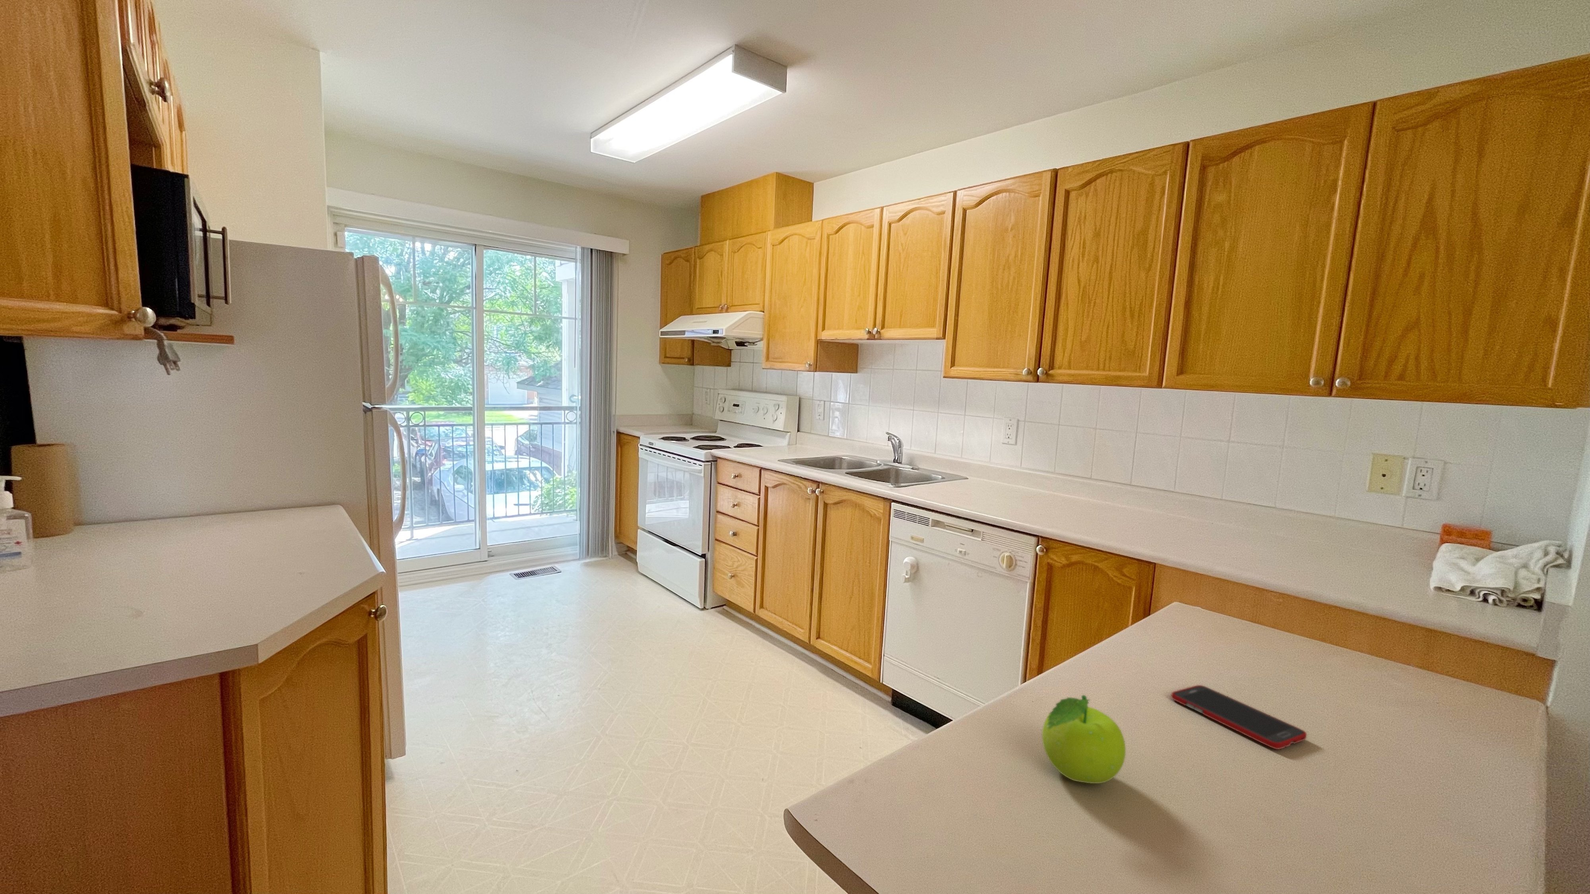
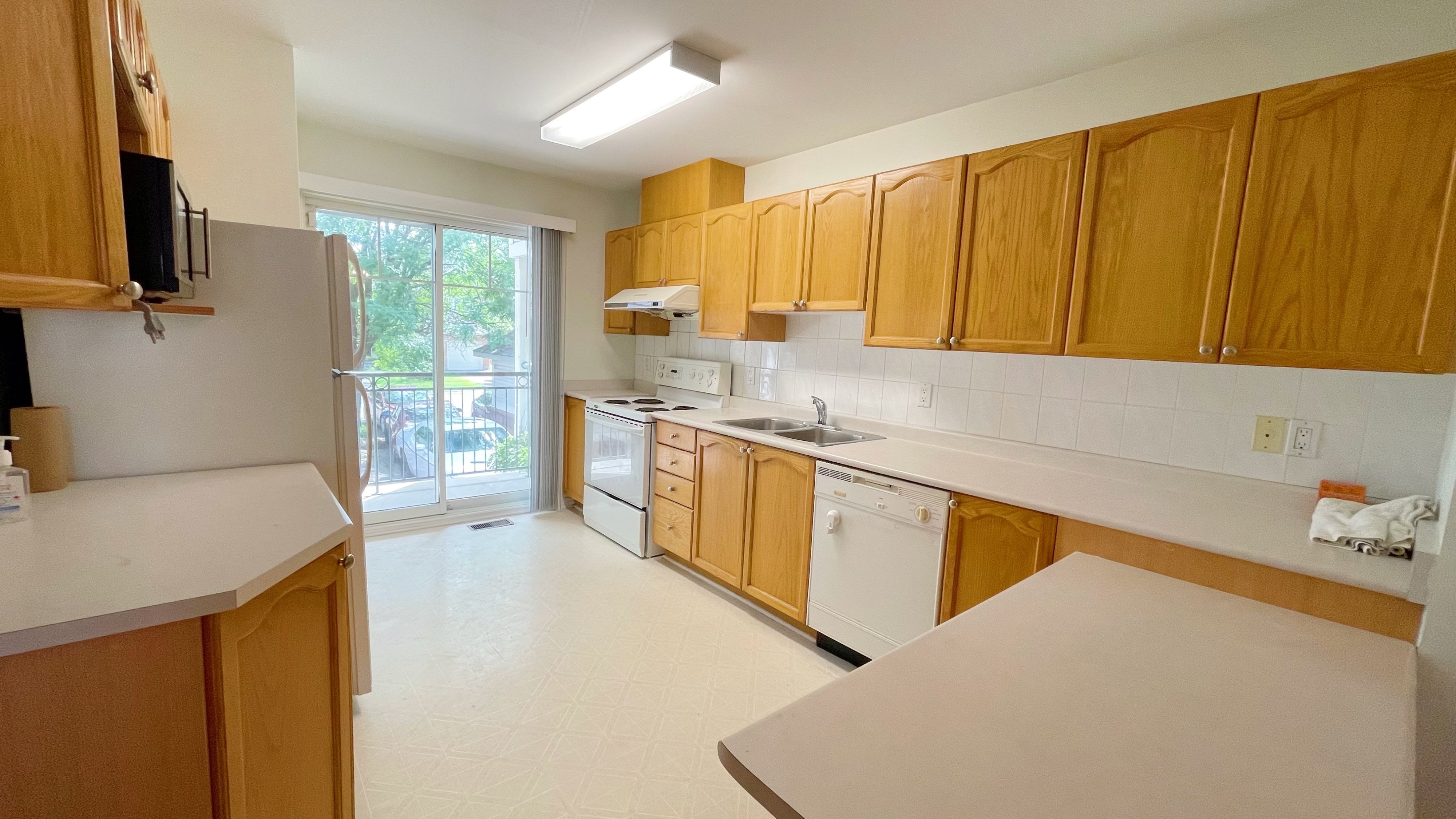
- fruit (1075, 738)
- cell phone (1235, 714)
